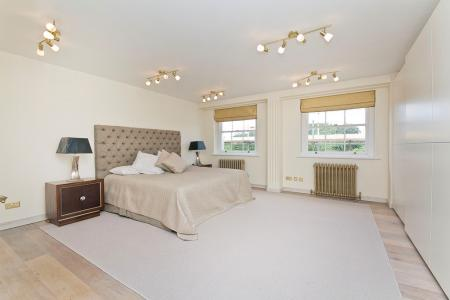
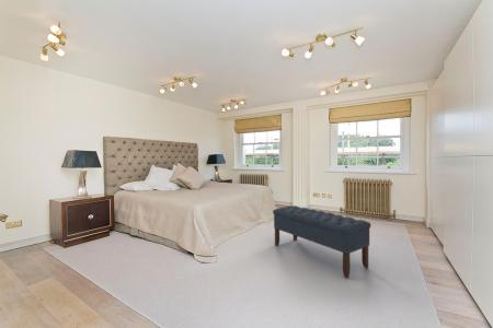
+ bench (316, 234)
